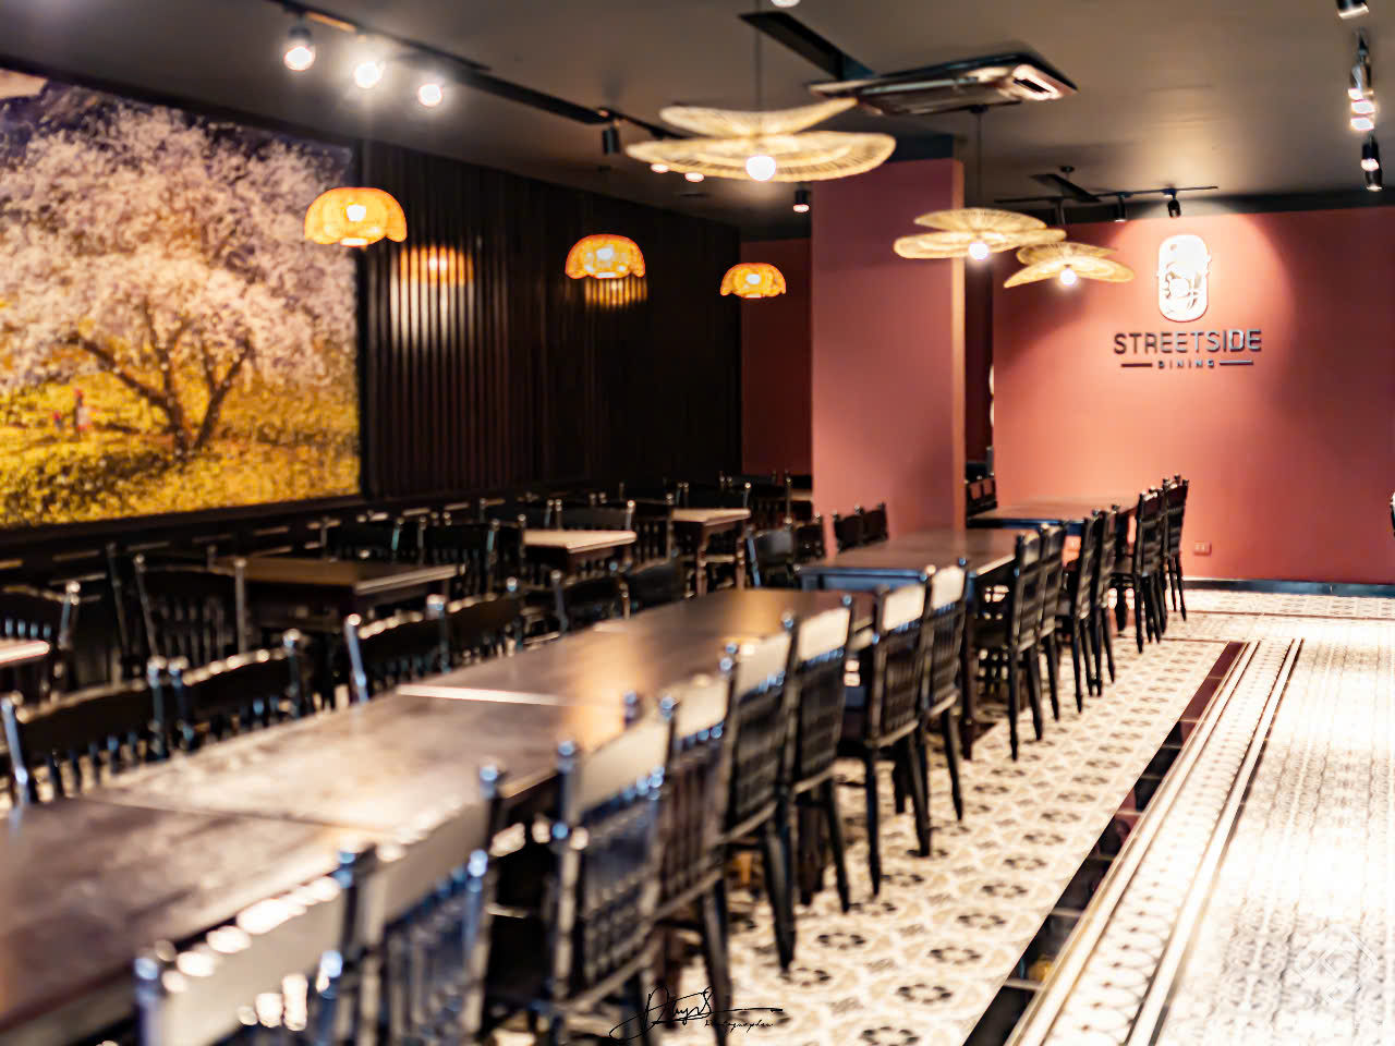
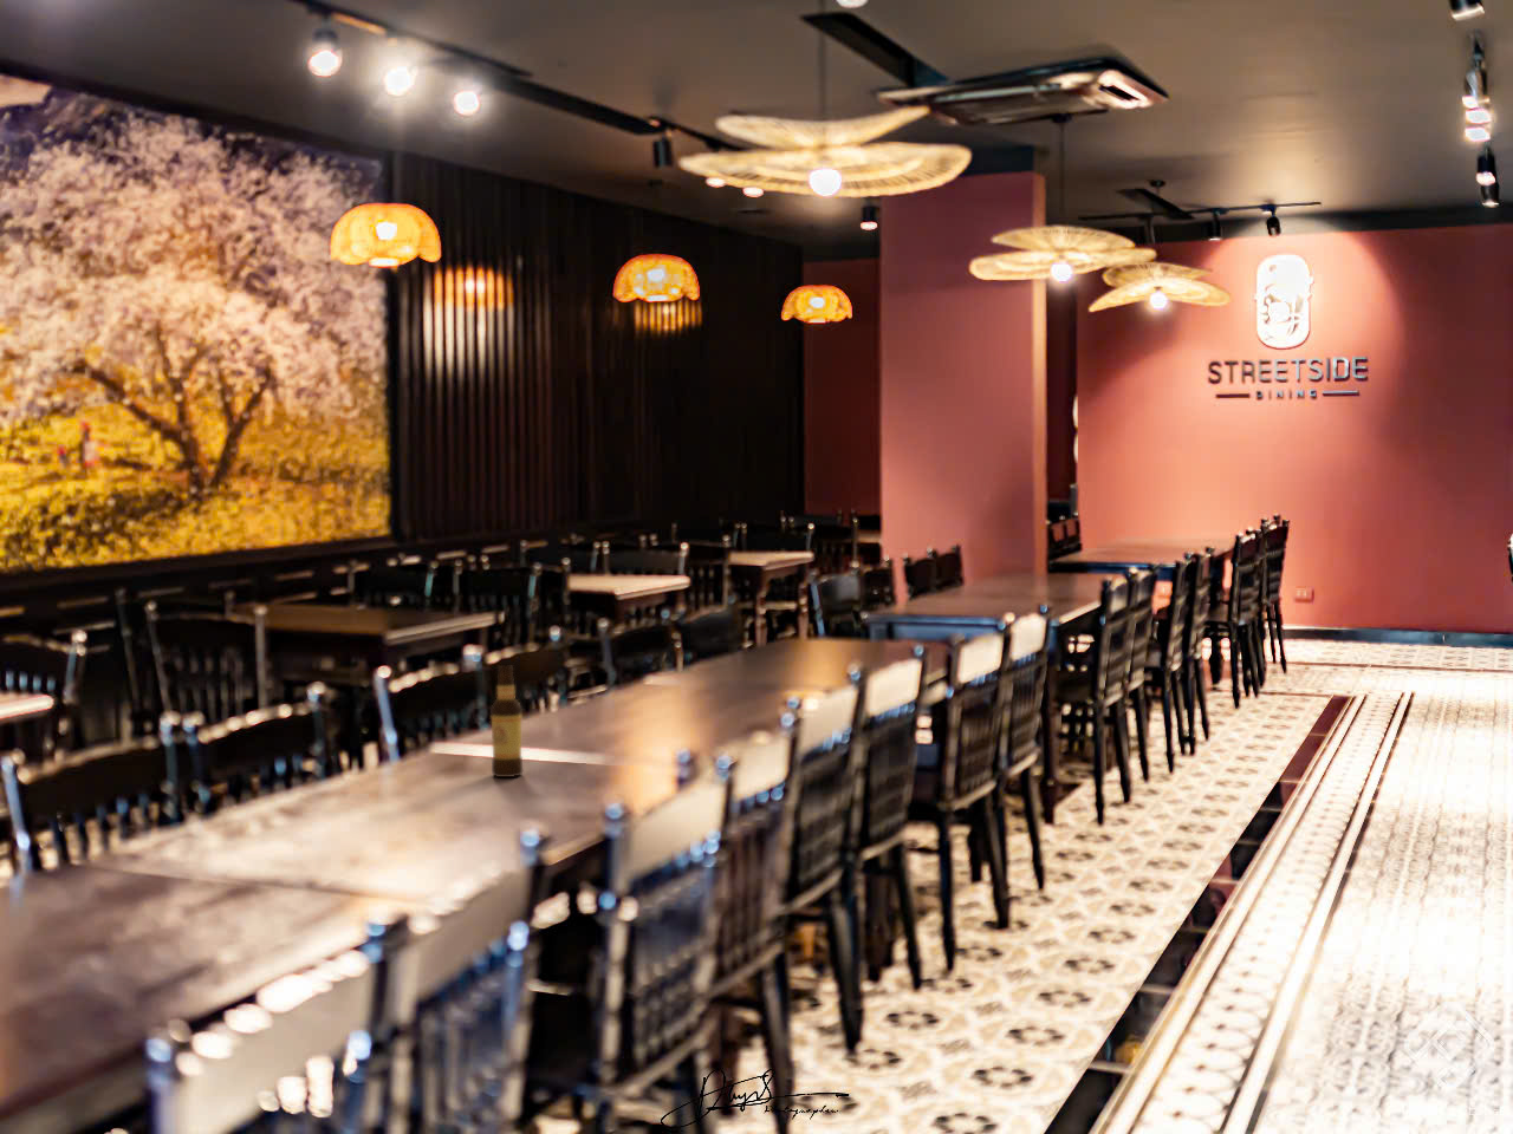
+ bottle (506, 719)
